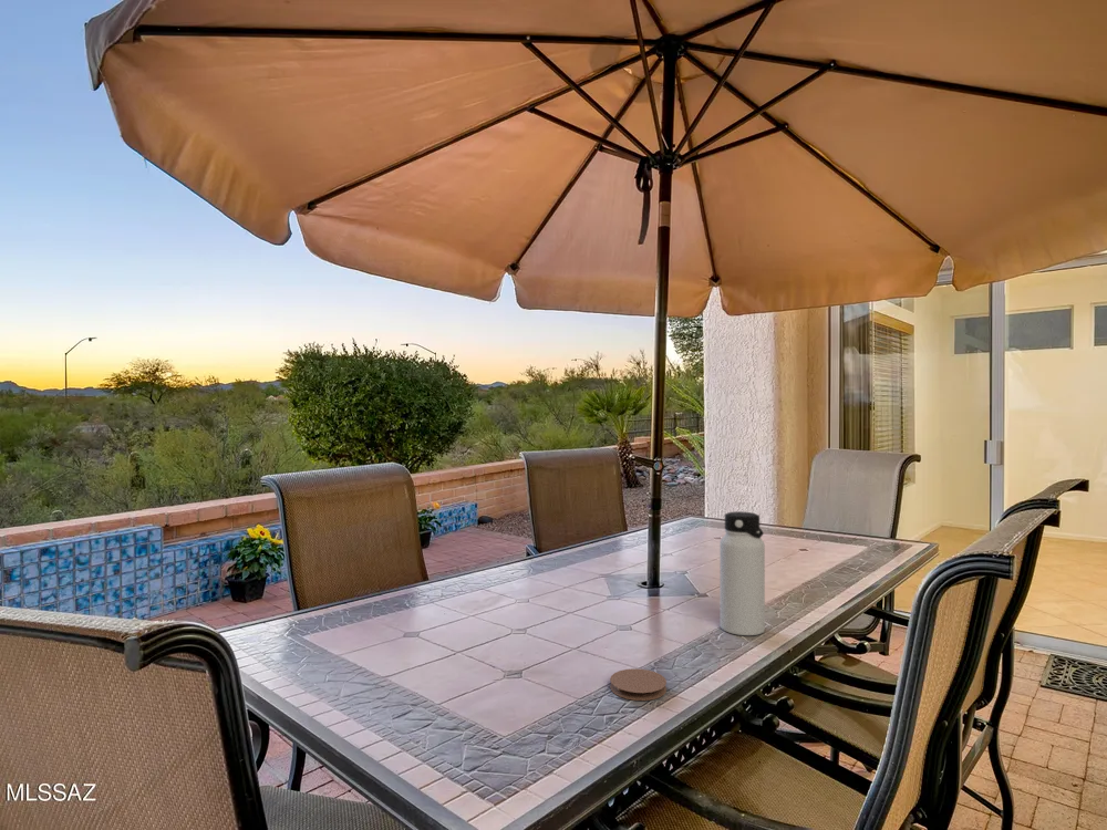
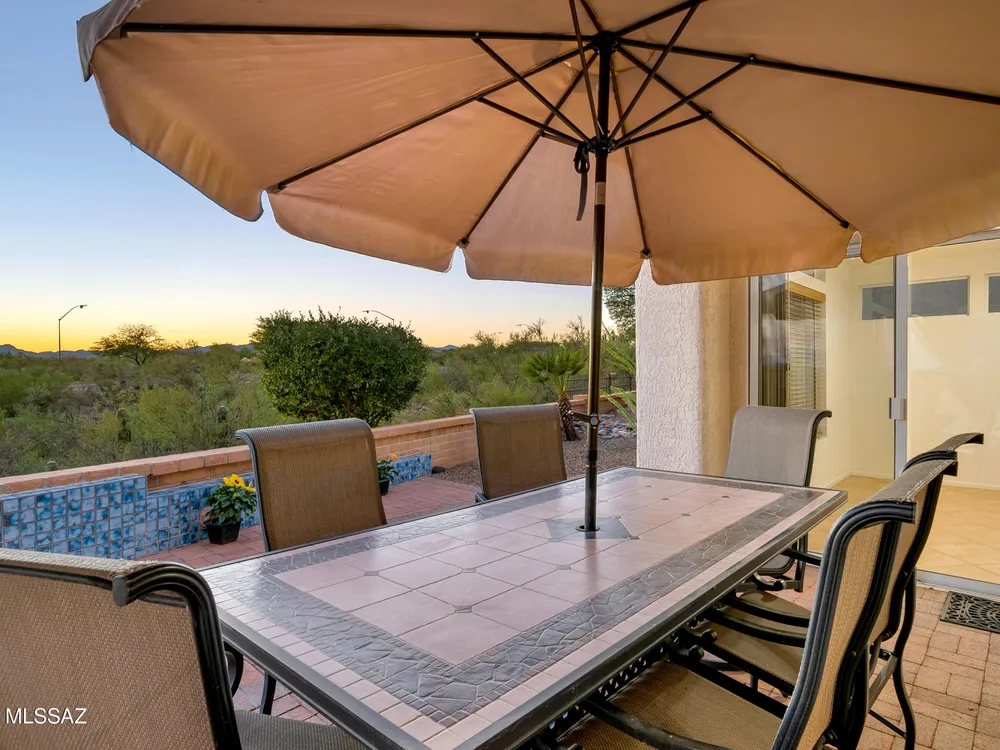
- coaster (638, 684)
- water bottle (742, 571)
